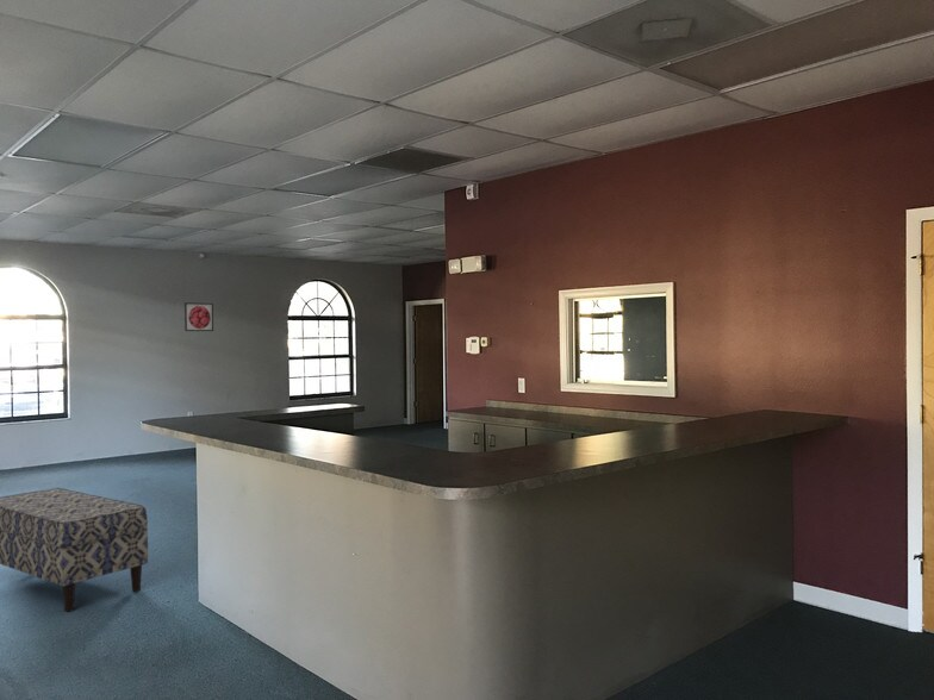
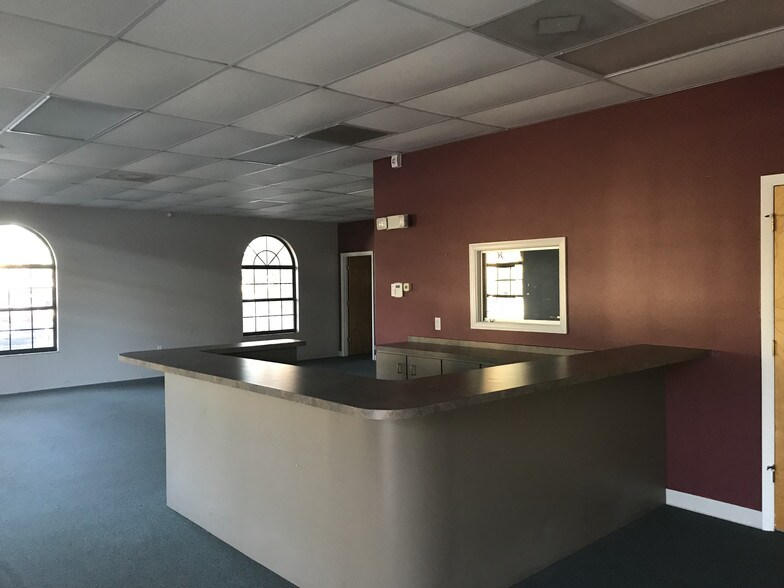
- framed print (199, 317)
- bench (60, 544)
